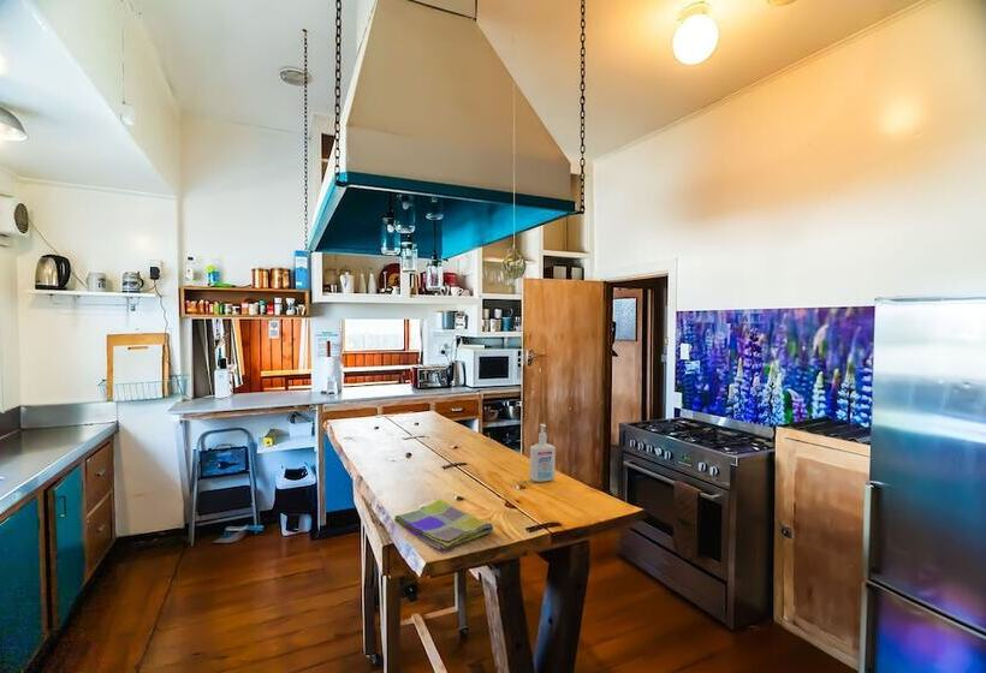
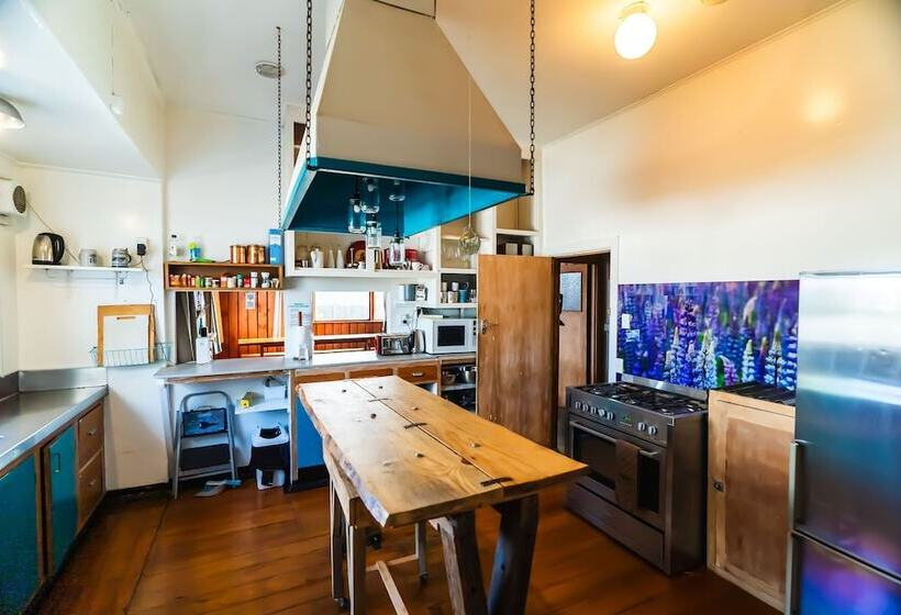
- dish towel (442, 522)
- bottle (542, 452)
